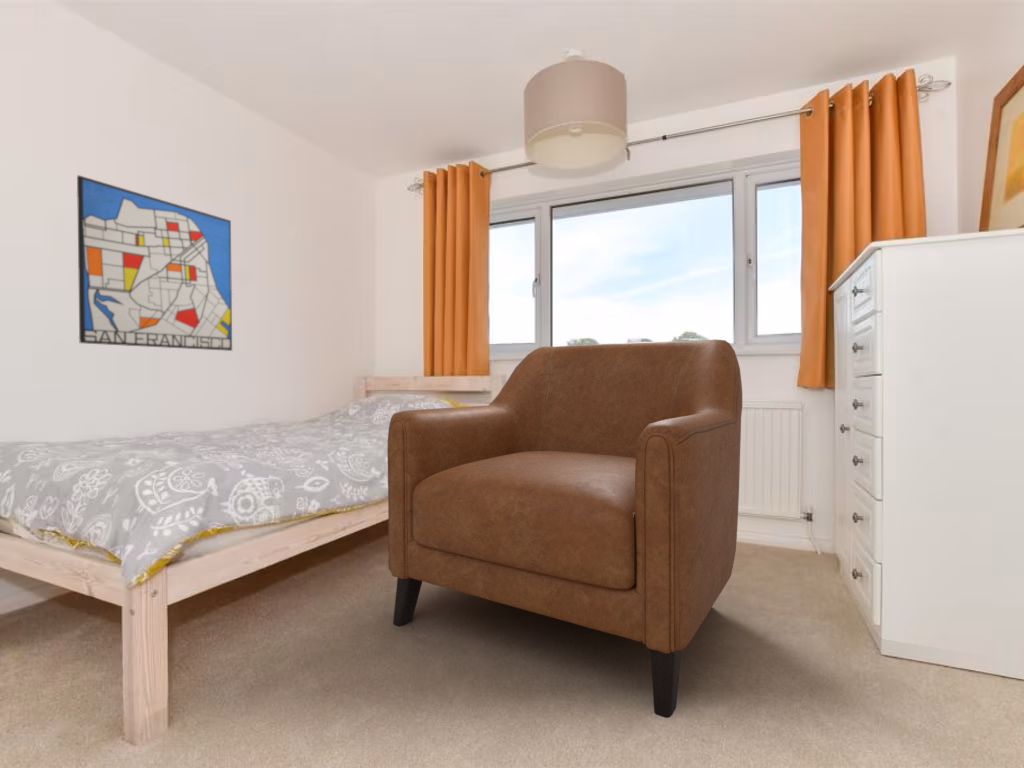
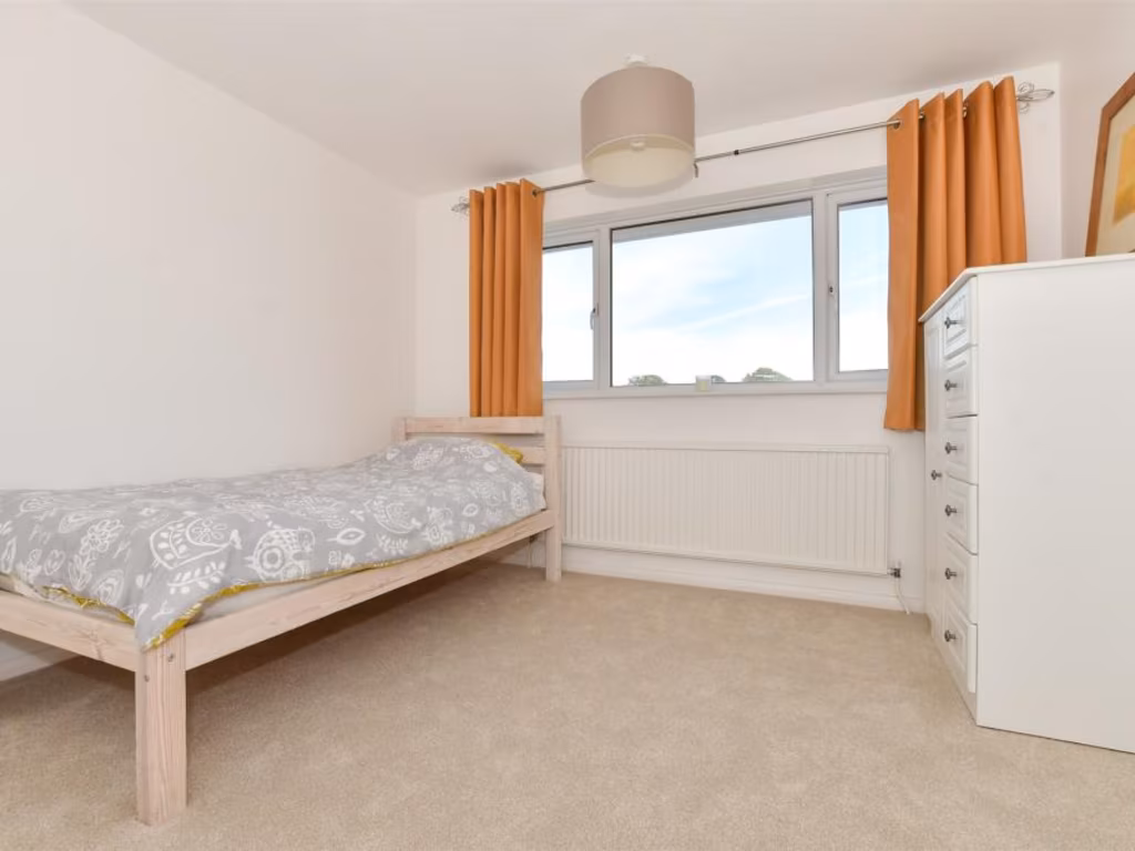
- wall art (164, 274)
- chair (580, 471)
